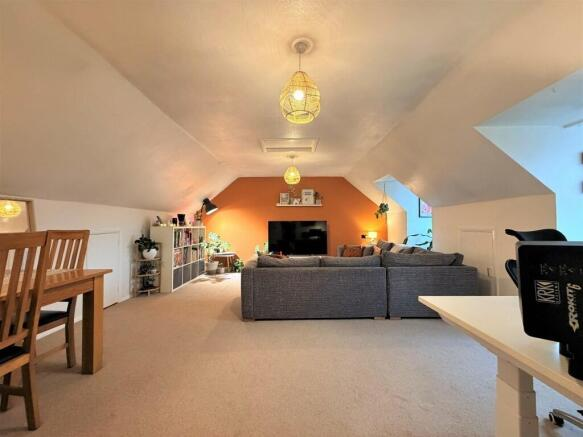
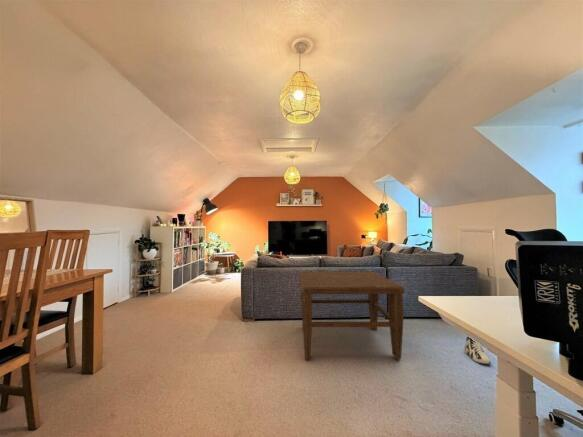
+ coffee table (344, 302)
+ sneaker (476, 346)
